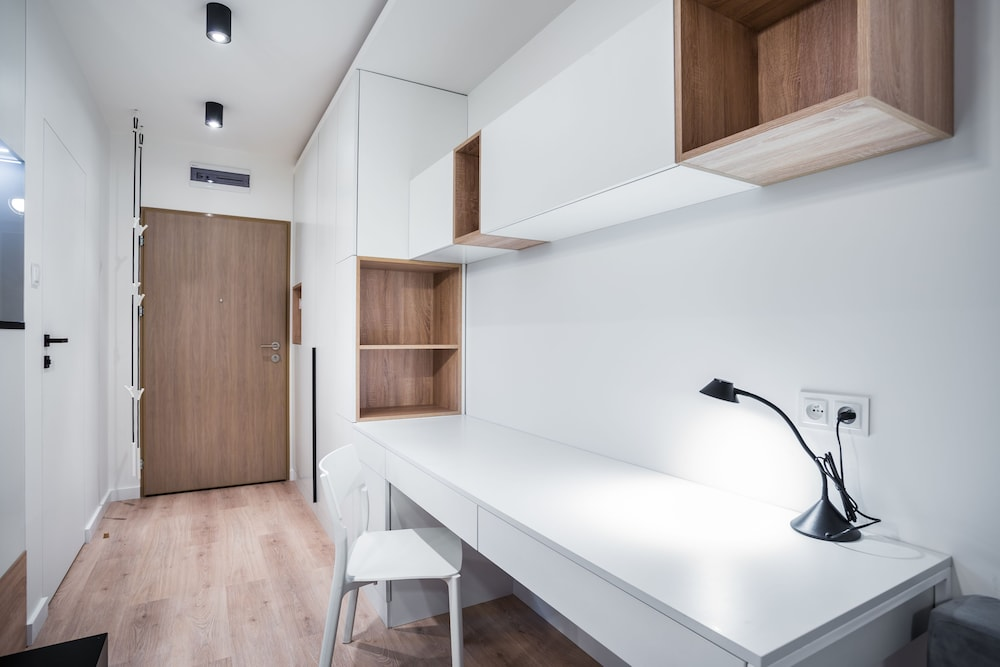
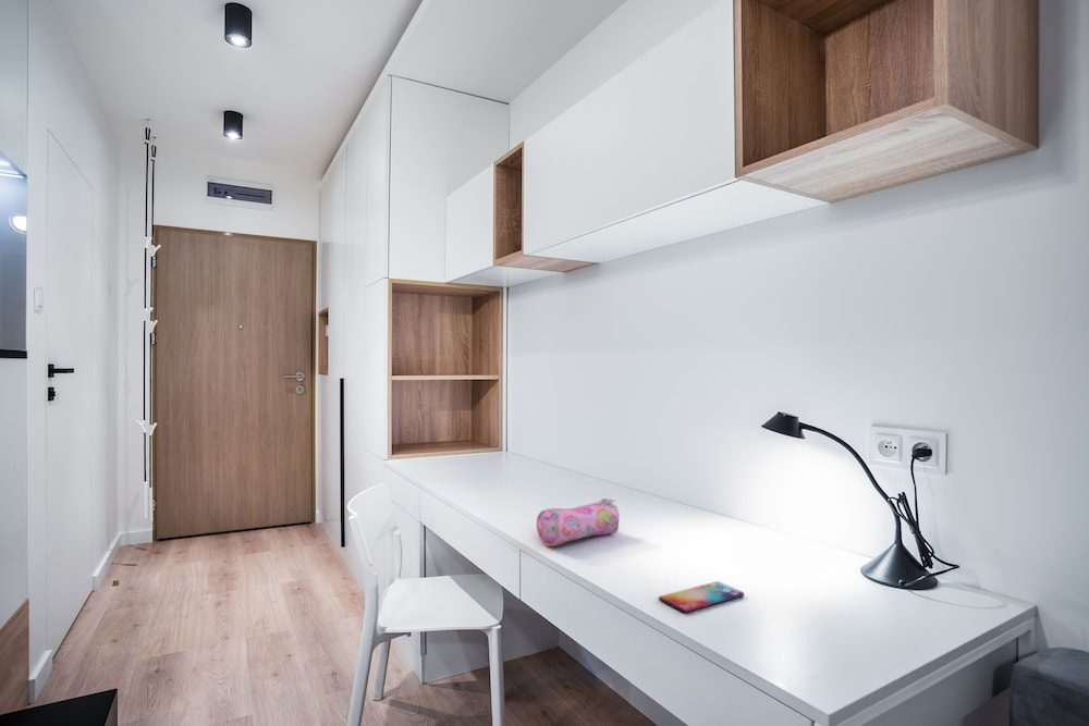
+ pencil case (579, 520)
+ smartphone (701, 595)
